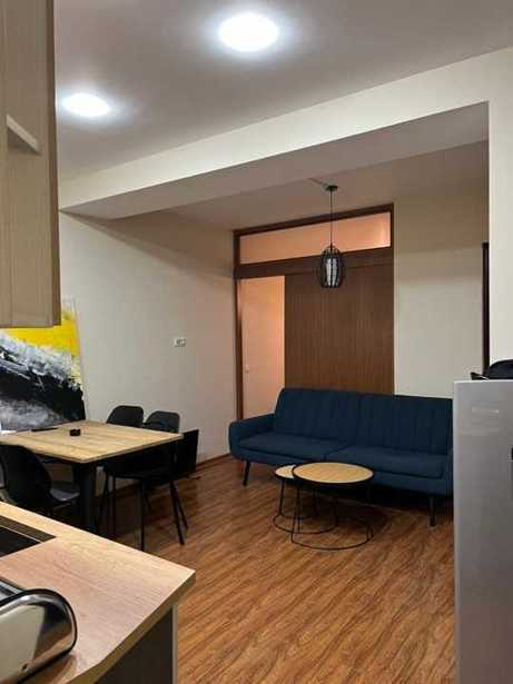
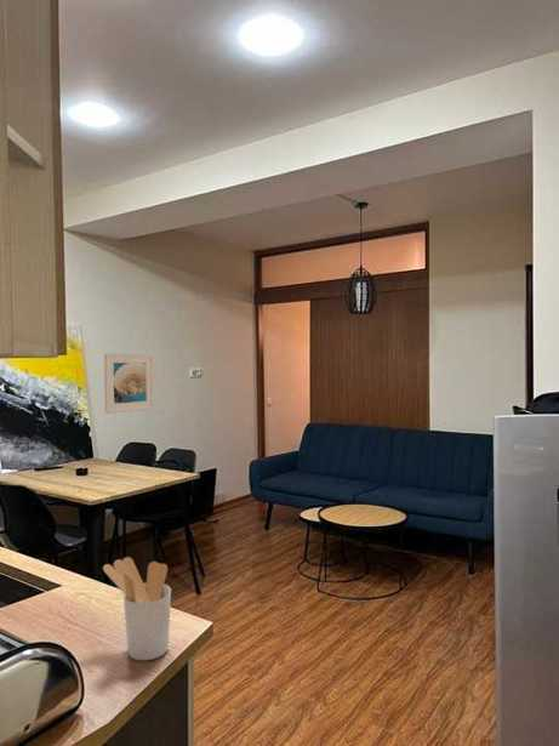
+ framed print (130, 382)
+ utensil holder (138, 604)
